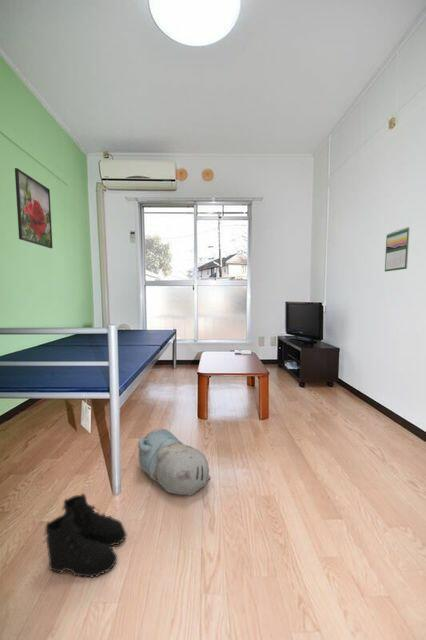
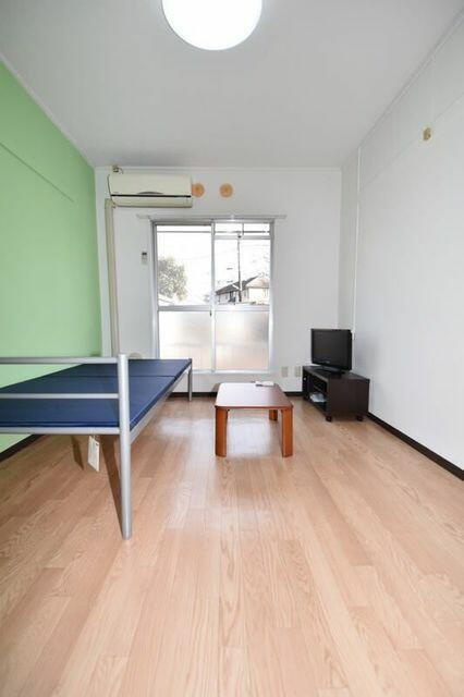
- plush toy (174, 456)
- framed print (35, 212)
- calendar (396, 250)
- boots (87, 527)
